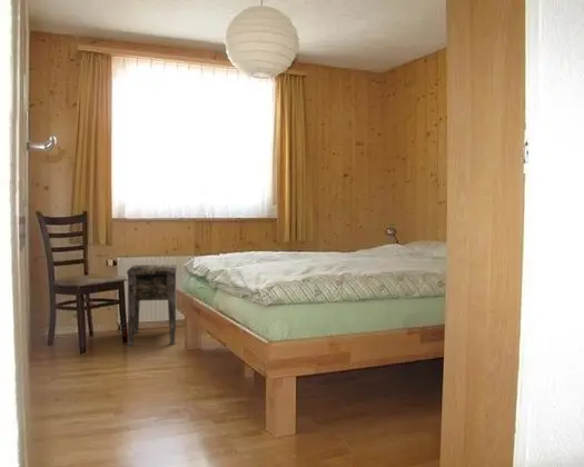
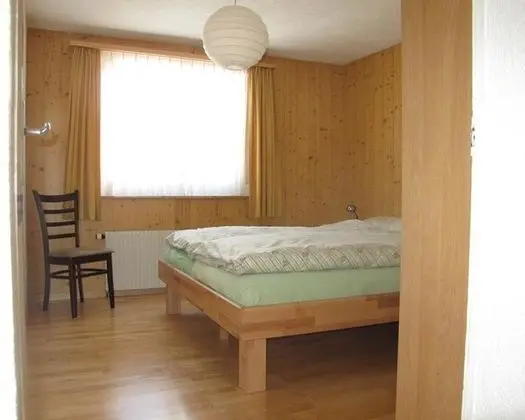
- side table (152, 299)
